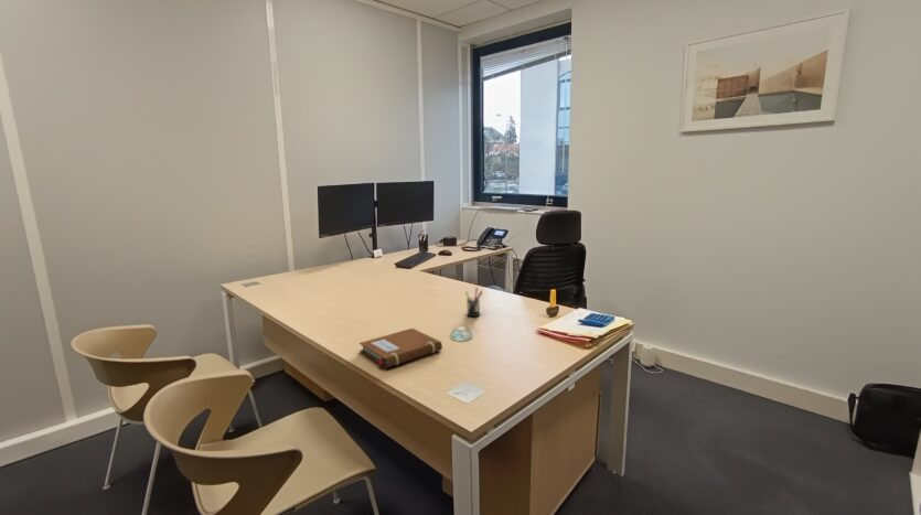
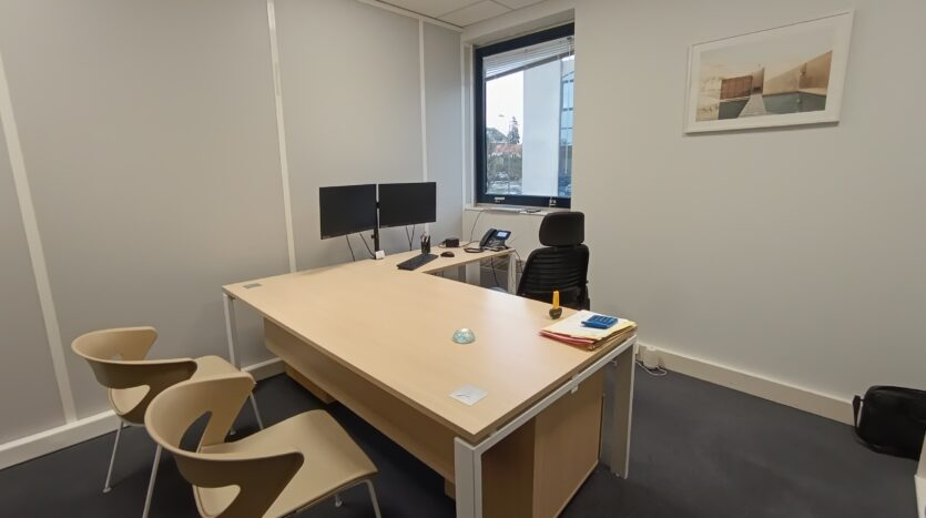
- notebook (399, 346)
- pen holder (472, 301)
